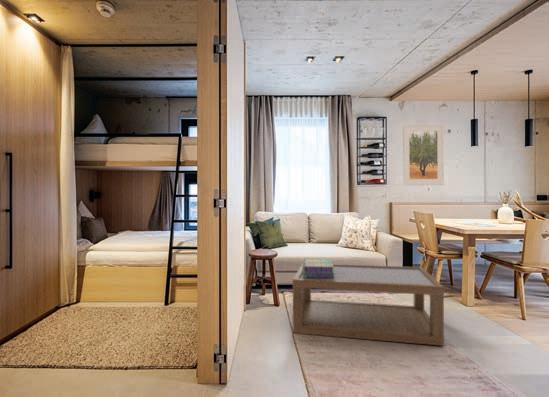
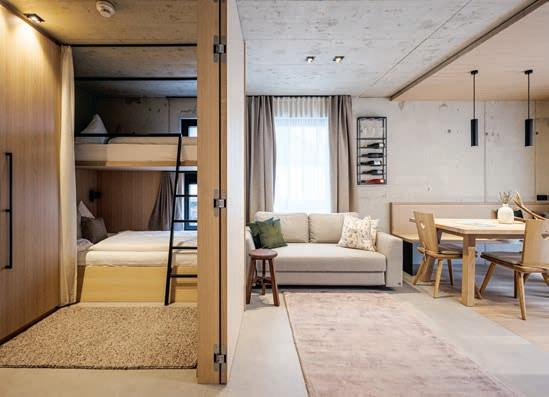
- coffee table (362, 303)
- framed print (423, 155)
- stack of books (317, 267)
